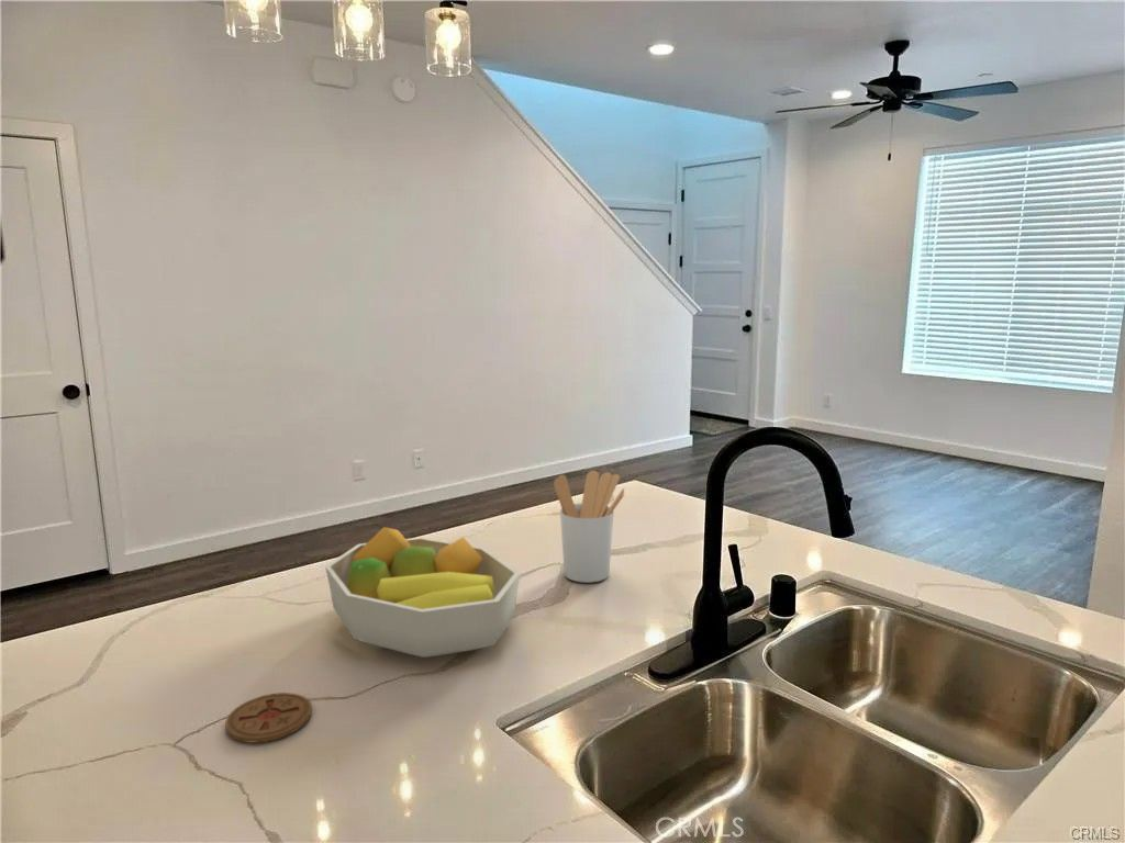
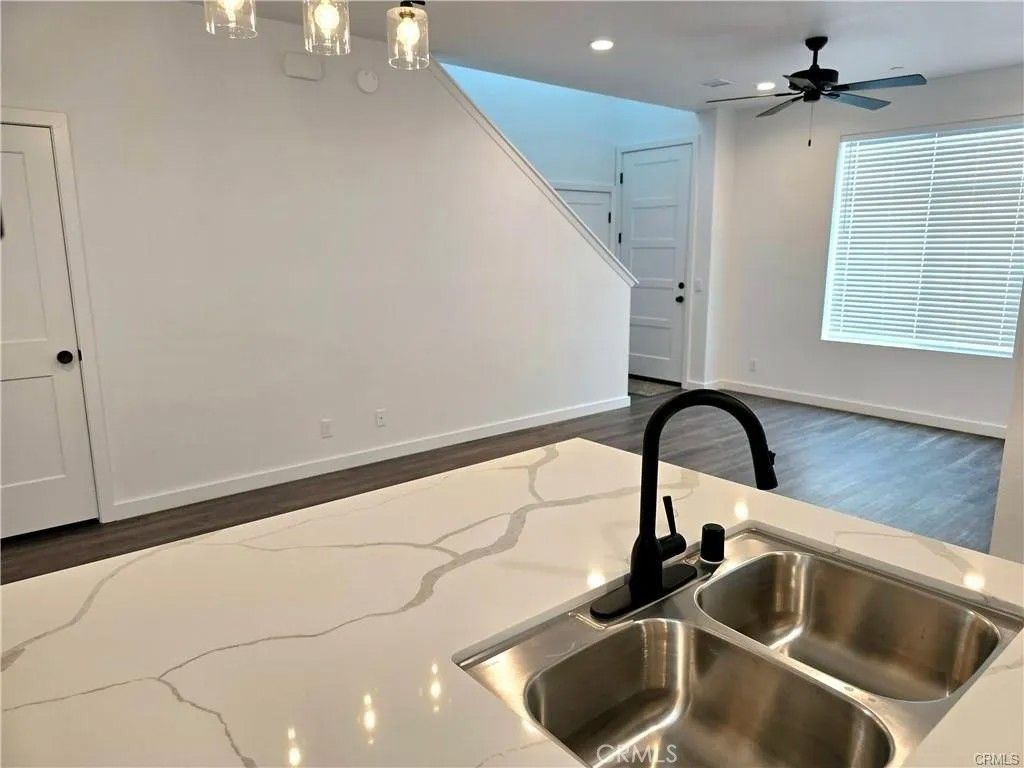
- utensil holder (591, 522)
- coaster (269, 716)
- fruit bowl (422, 585)
